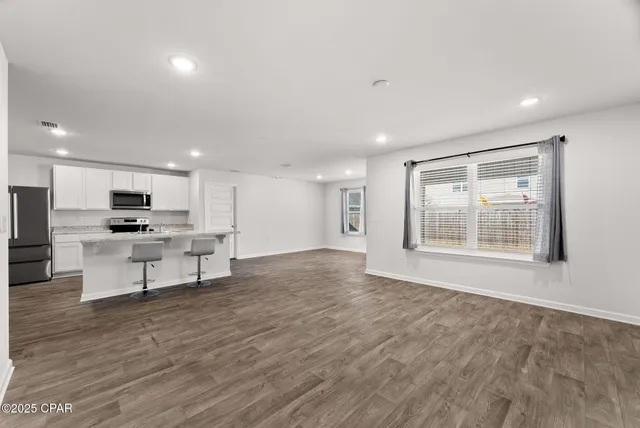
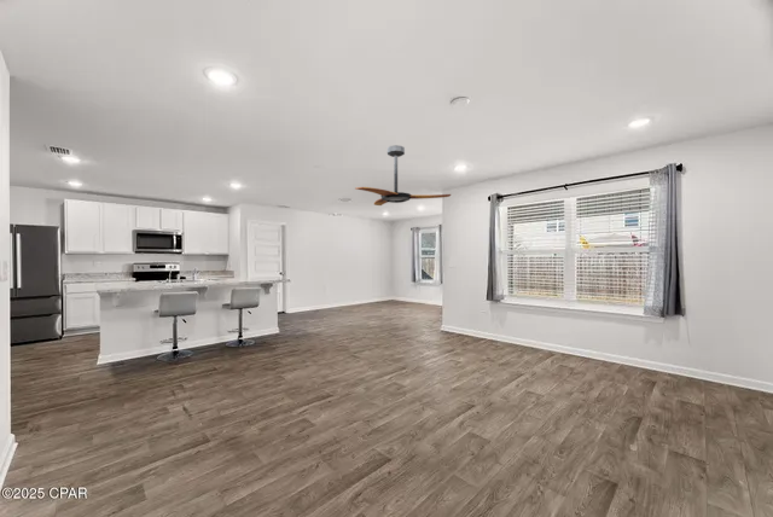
+ ceiling fan (396, 175)
